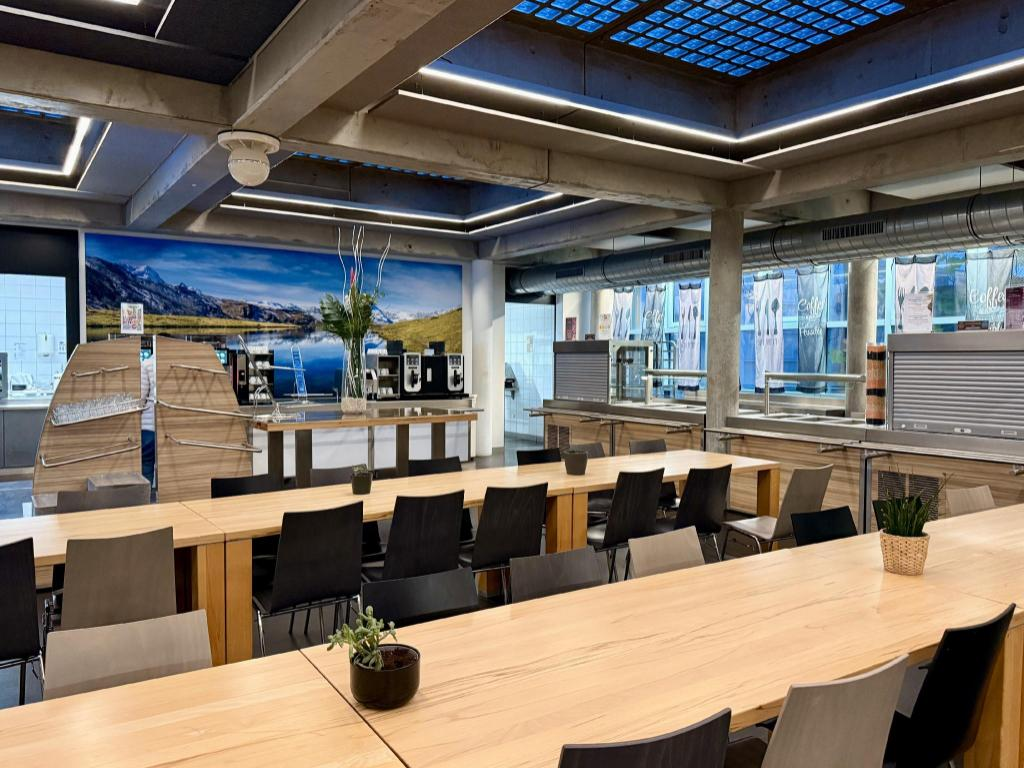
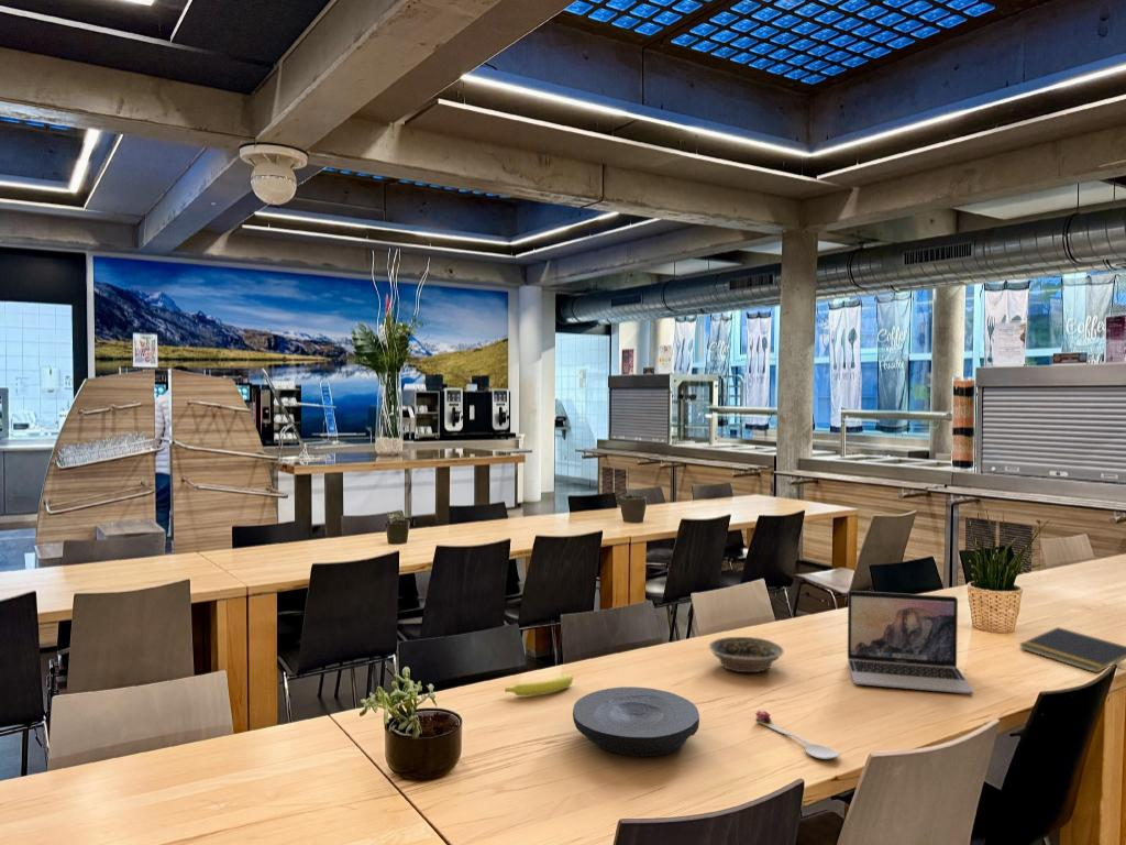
+ laptop (906, 639)
+ spoon (794, 735)
+ bowl (746, 657)
+ plate (634, 724)
+ banana (541, 685)
+ notepad (1075, 648)
